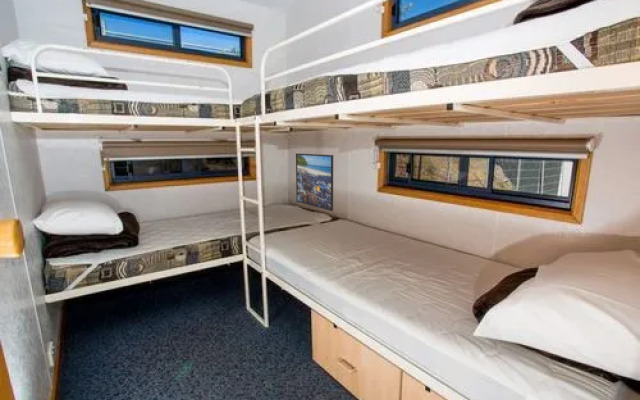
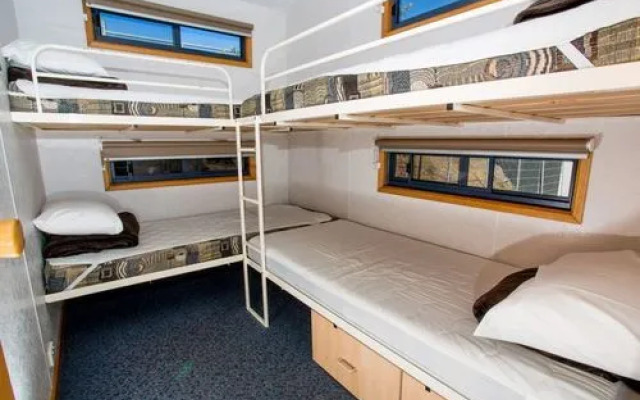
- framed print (313, 180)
